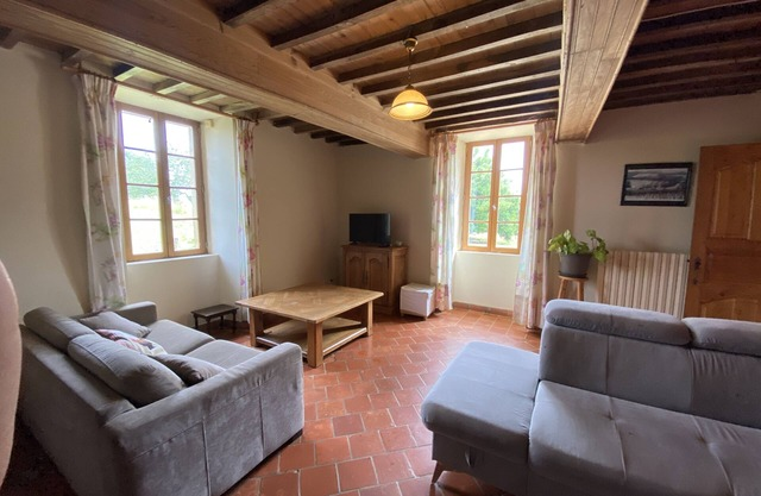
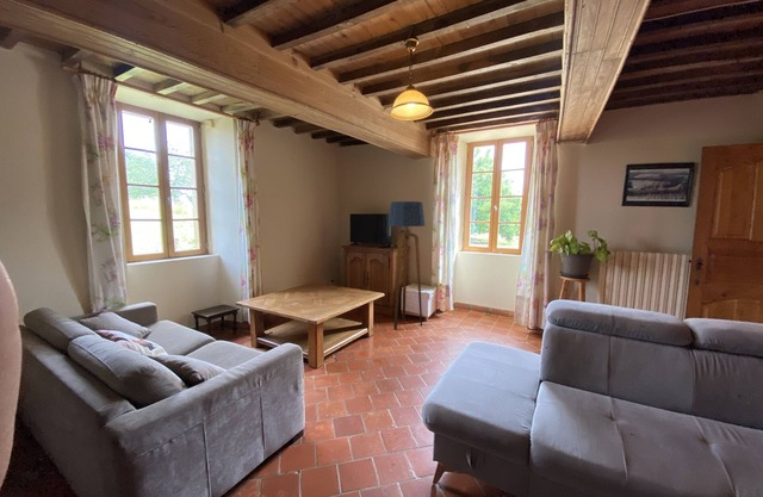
+ floor lamp (405, 265)
